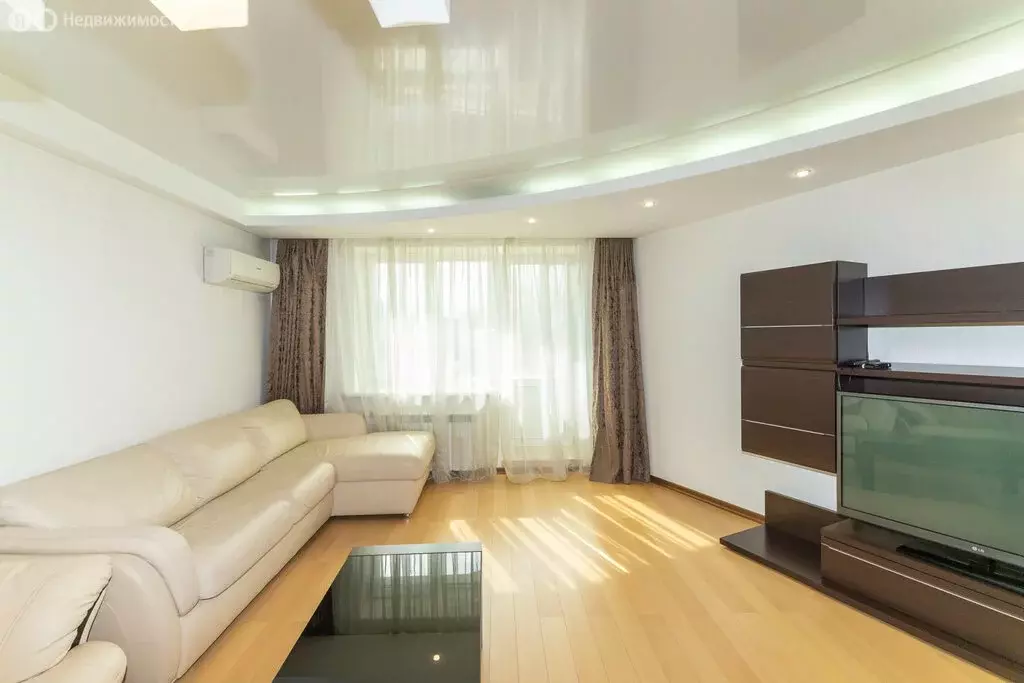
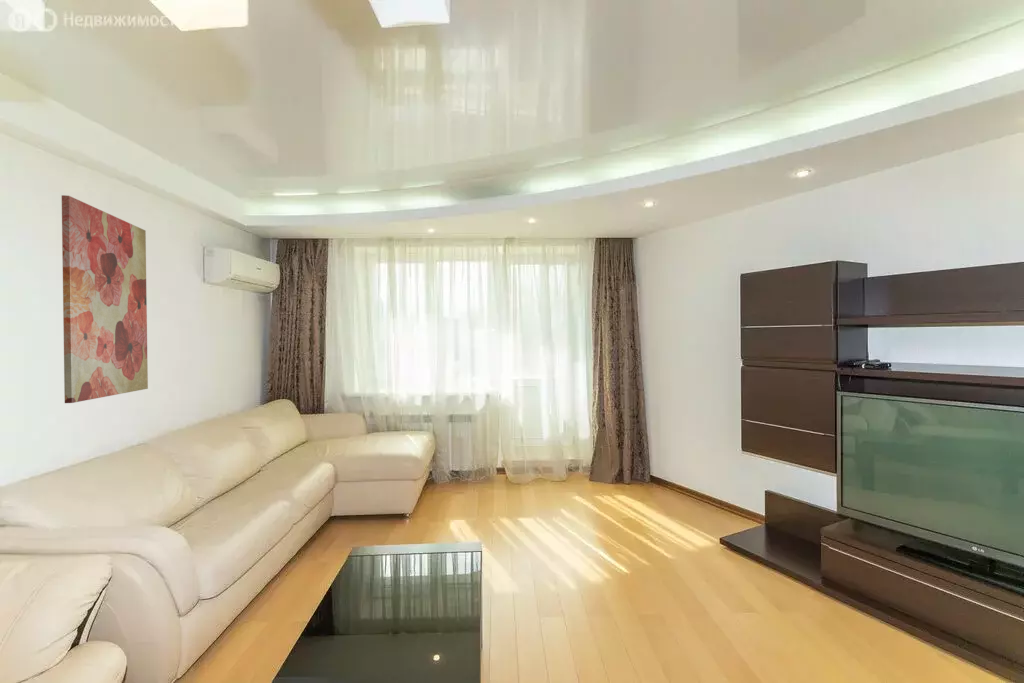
+ wall art (110, 305)
